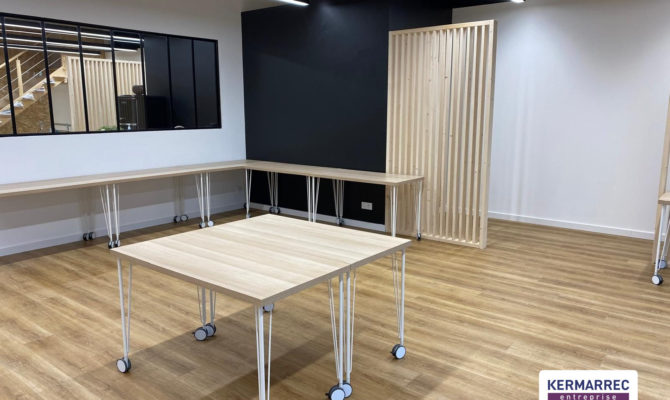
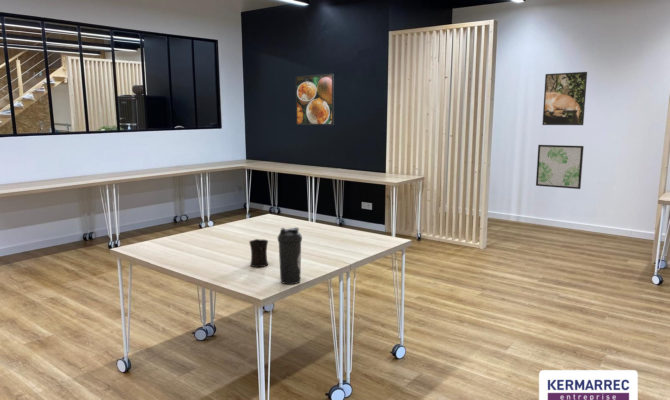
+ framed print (314, 100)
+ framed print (564, 99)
+ wall art (559, 166)
+ mug (259, 253)
+ water bottle (290, 255)
